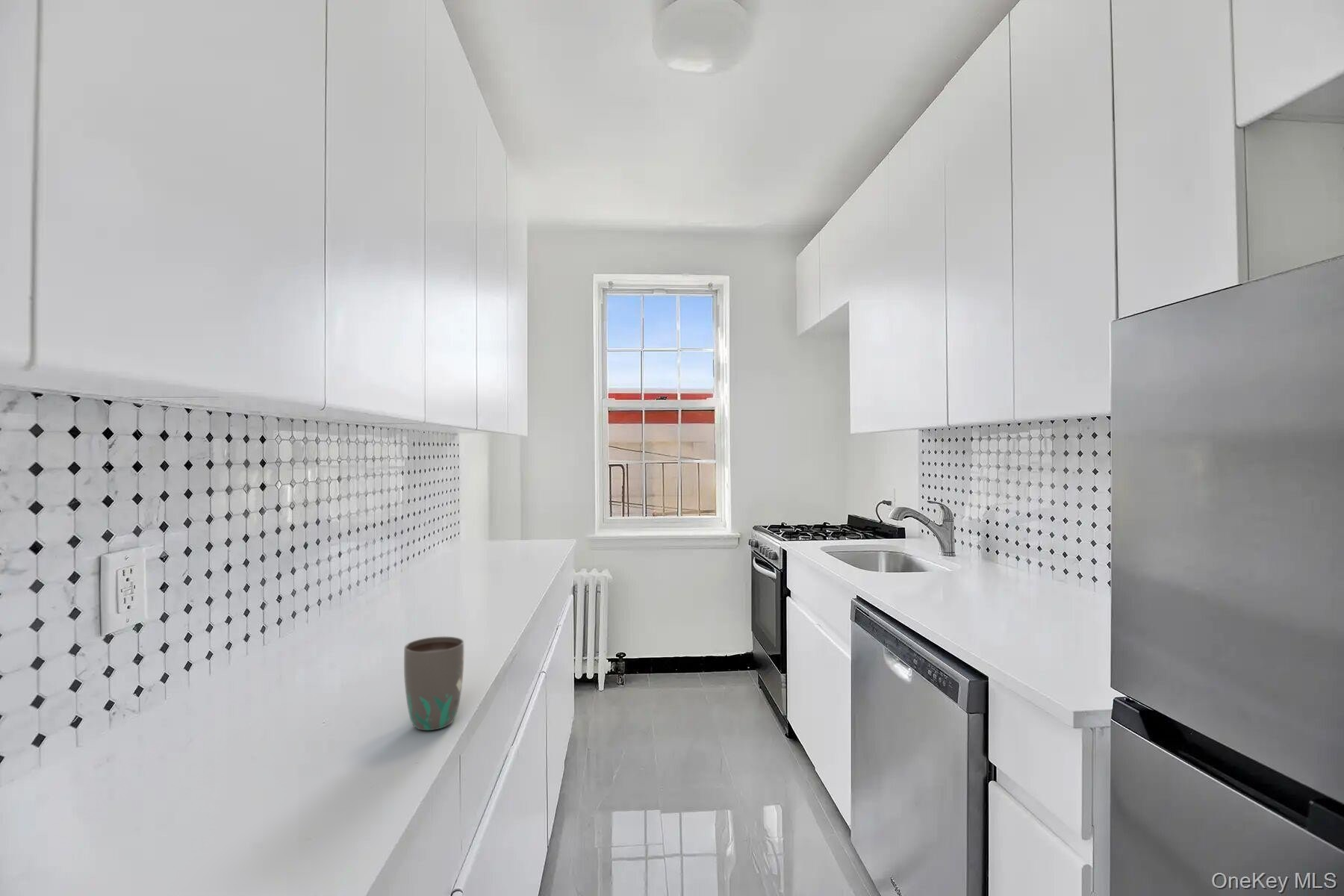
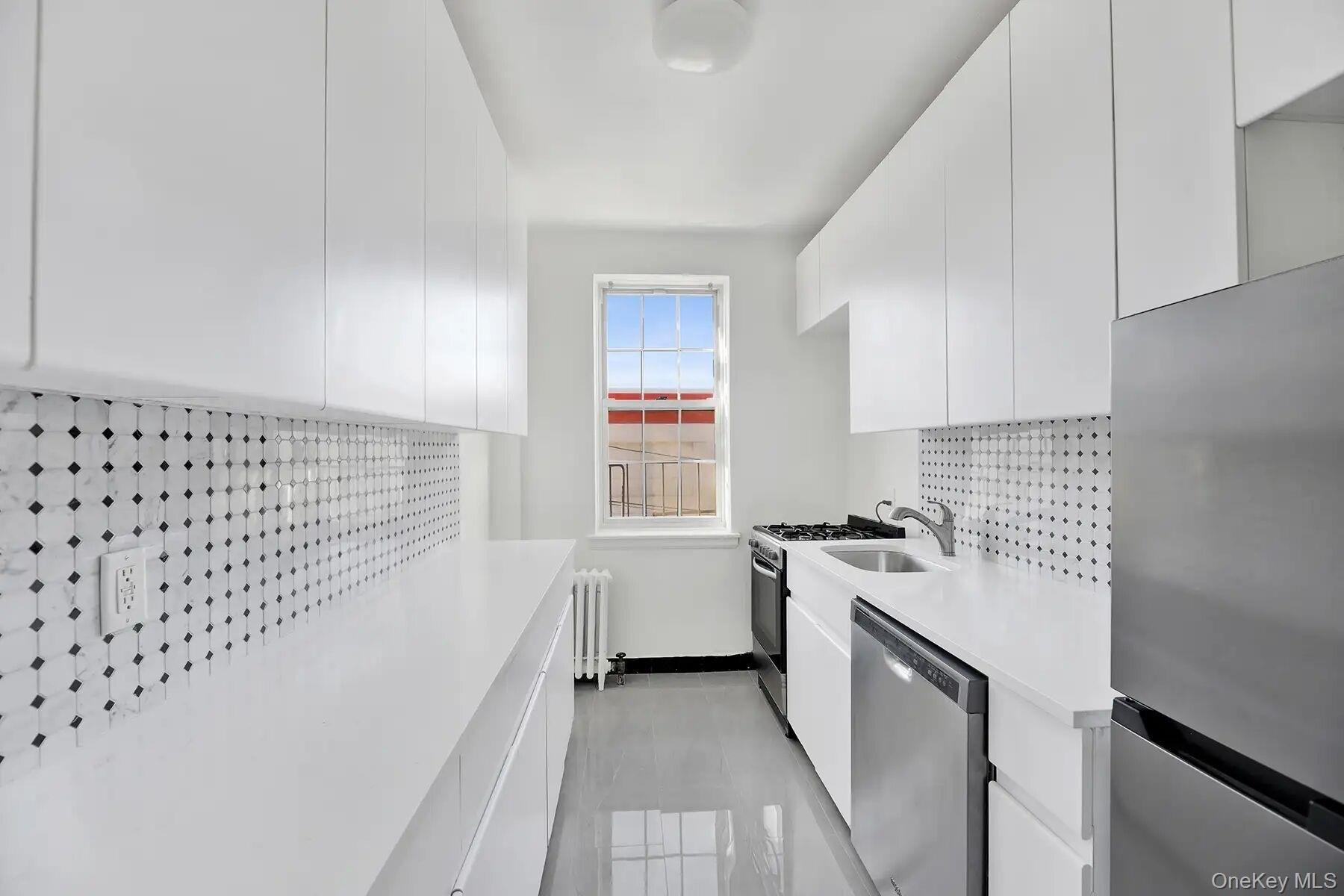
- mug (436, 679)
